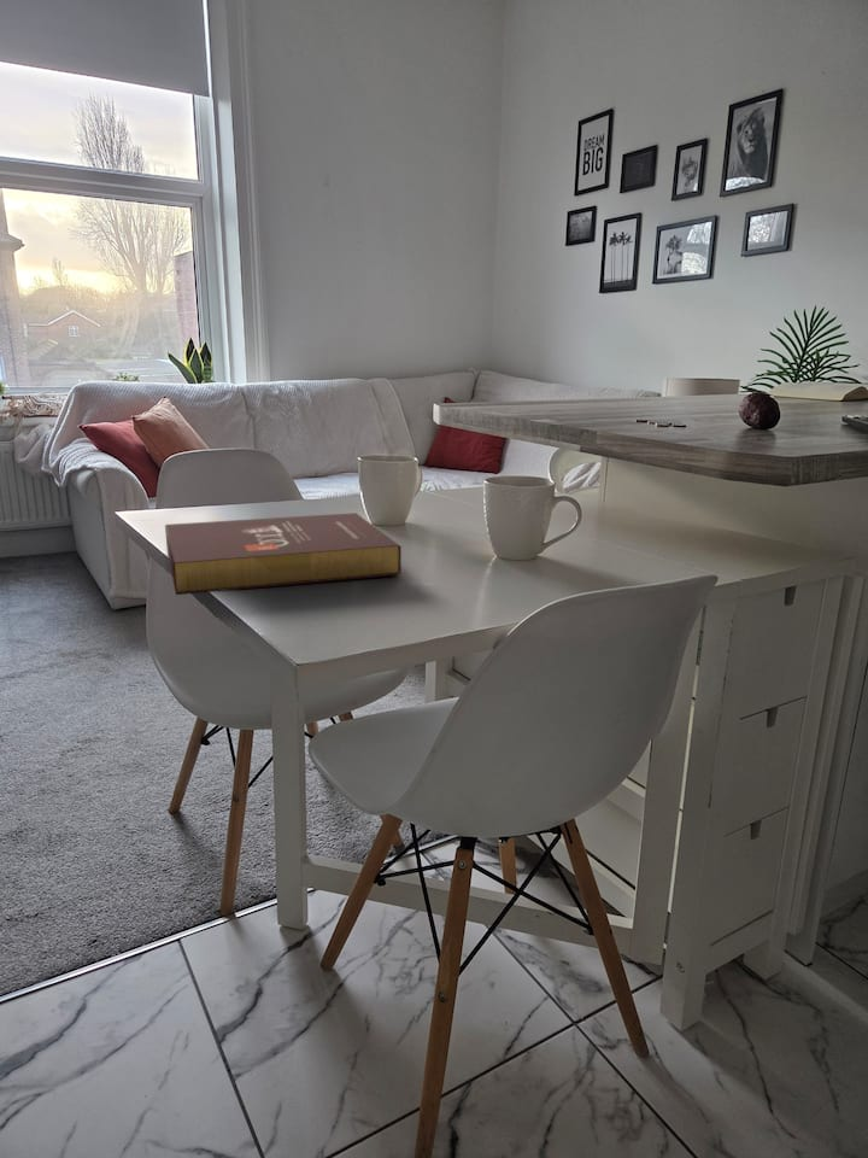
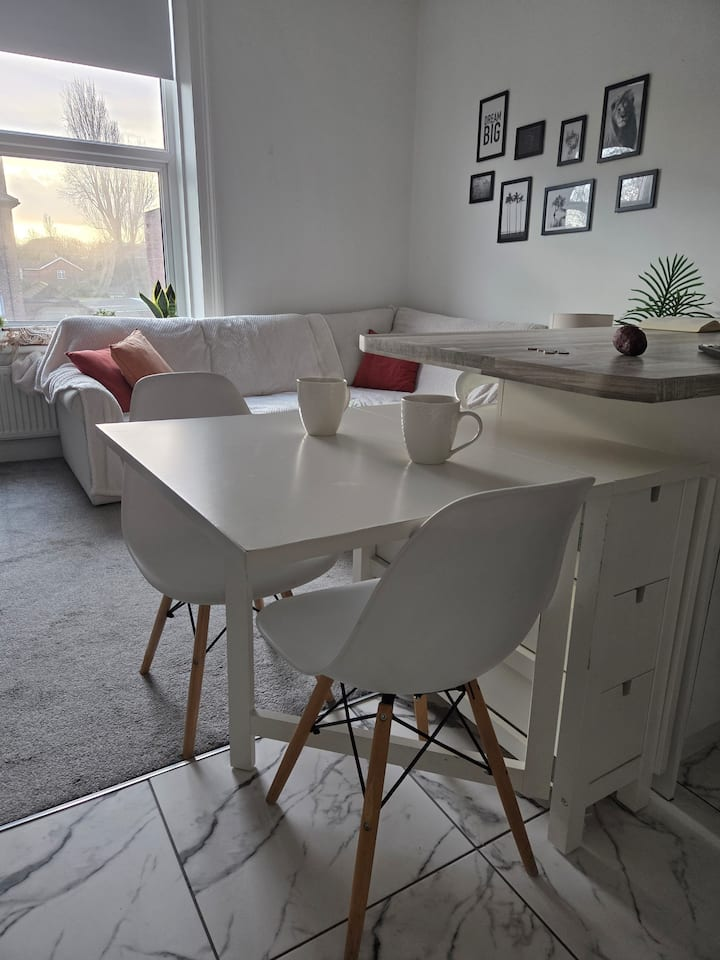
- book (277, 548)
